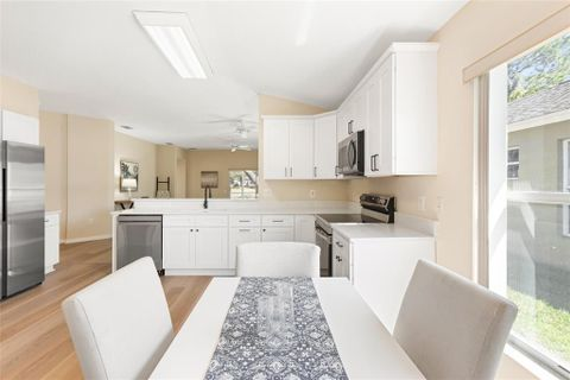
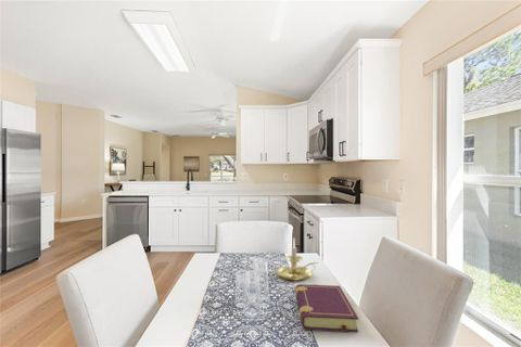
+ candle holder (296, 256)
+ book (322, 305)
